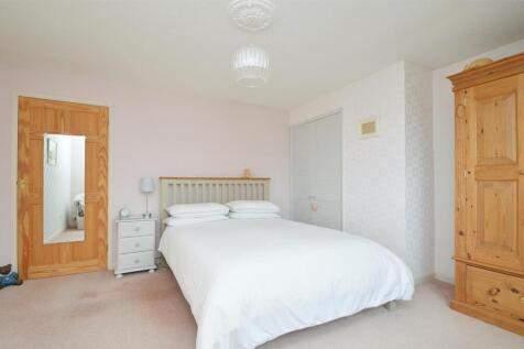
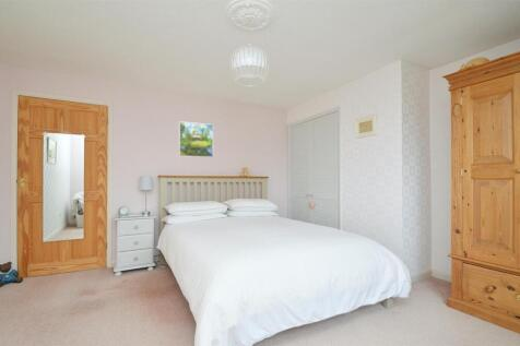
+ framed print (196, 140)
